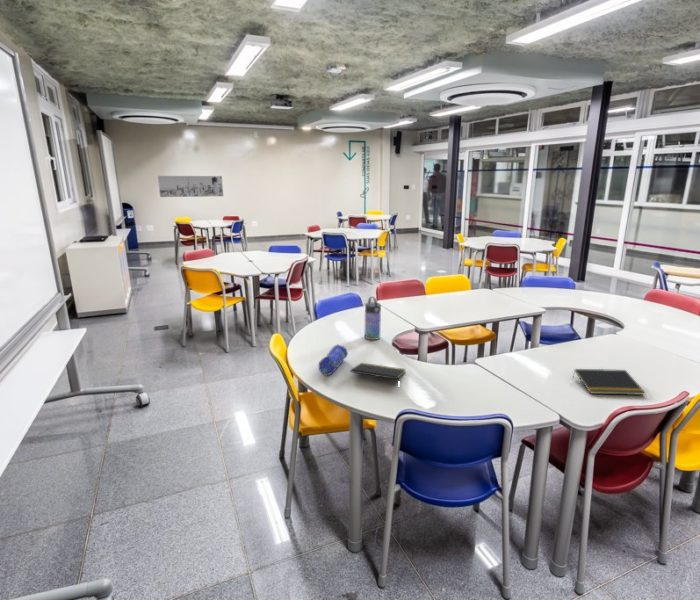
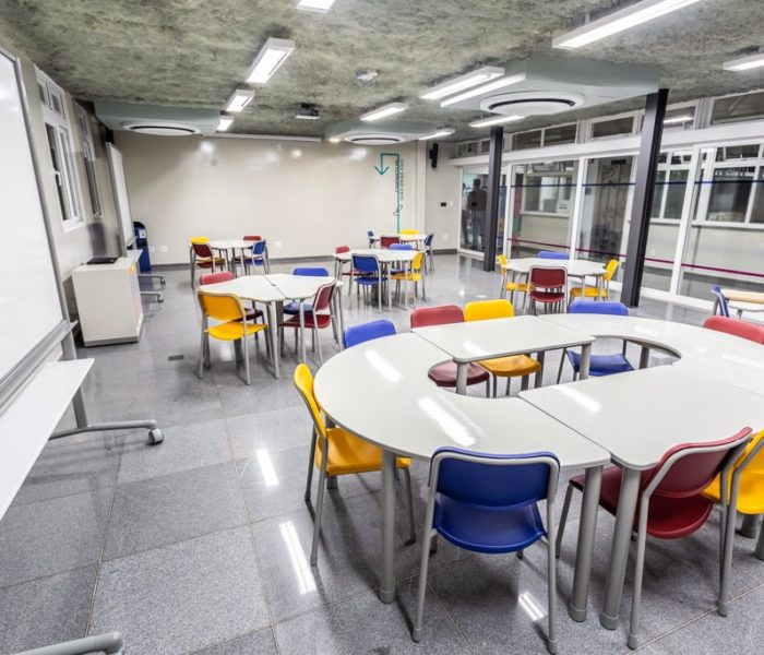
- notepad (378, 370)
- water bottle (372, 317)
- wall art (191, 186)
- pencil case (333, 358)
- notepad (608, 381)
